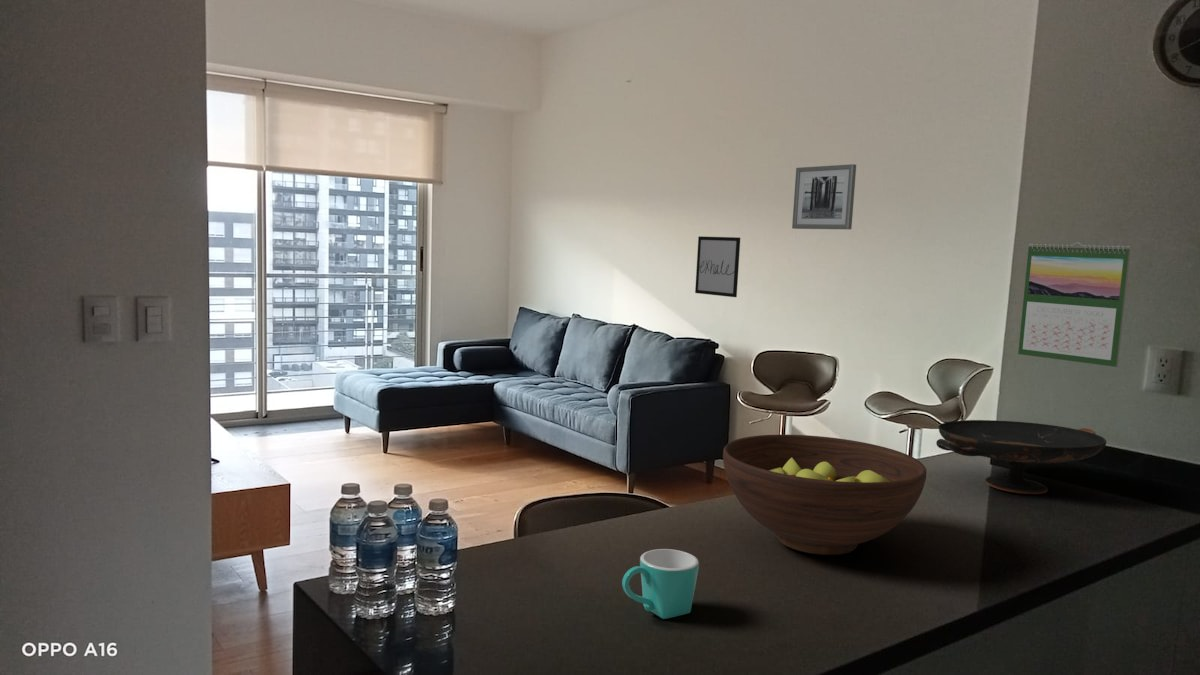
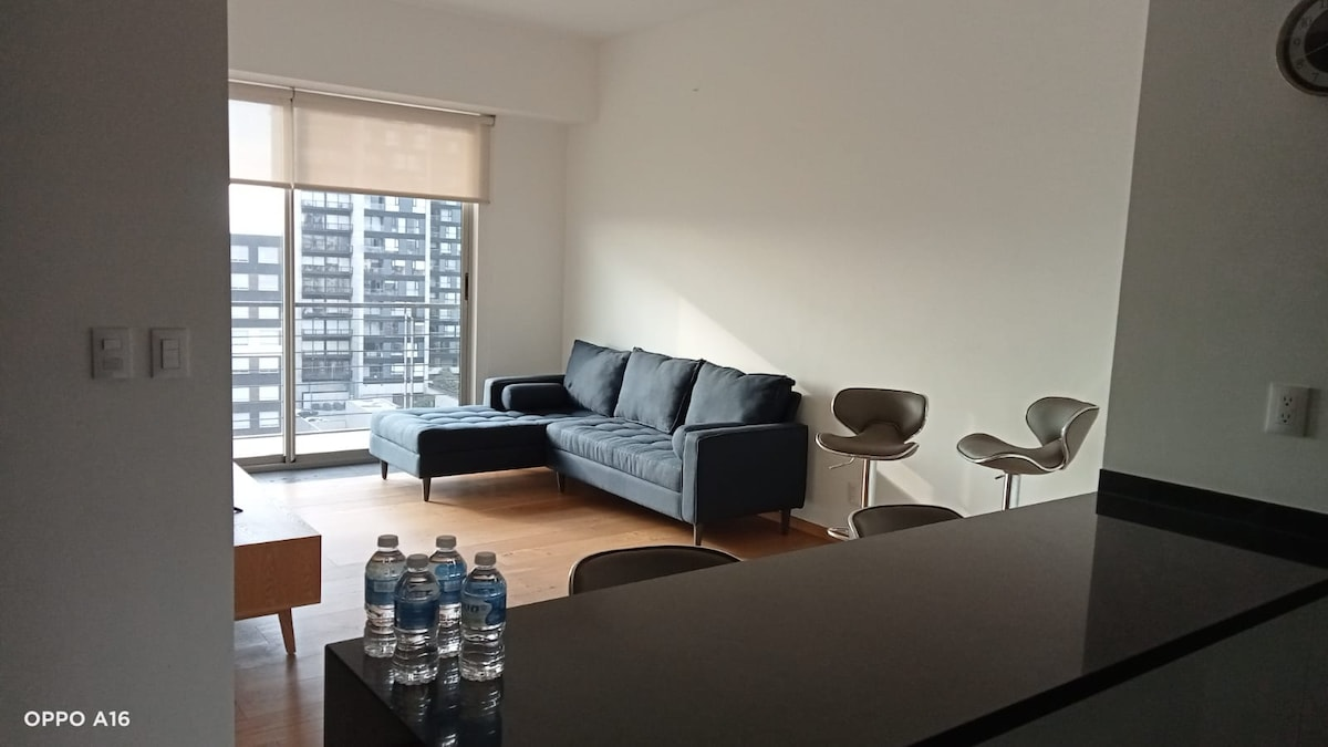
- calendar (1071, 301)
- fruit bowl (818, 500)
- decorative bowl (1017, 457)
- wall art (717, 266)
- mug (658, 586)
- wall art (823, 197)
